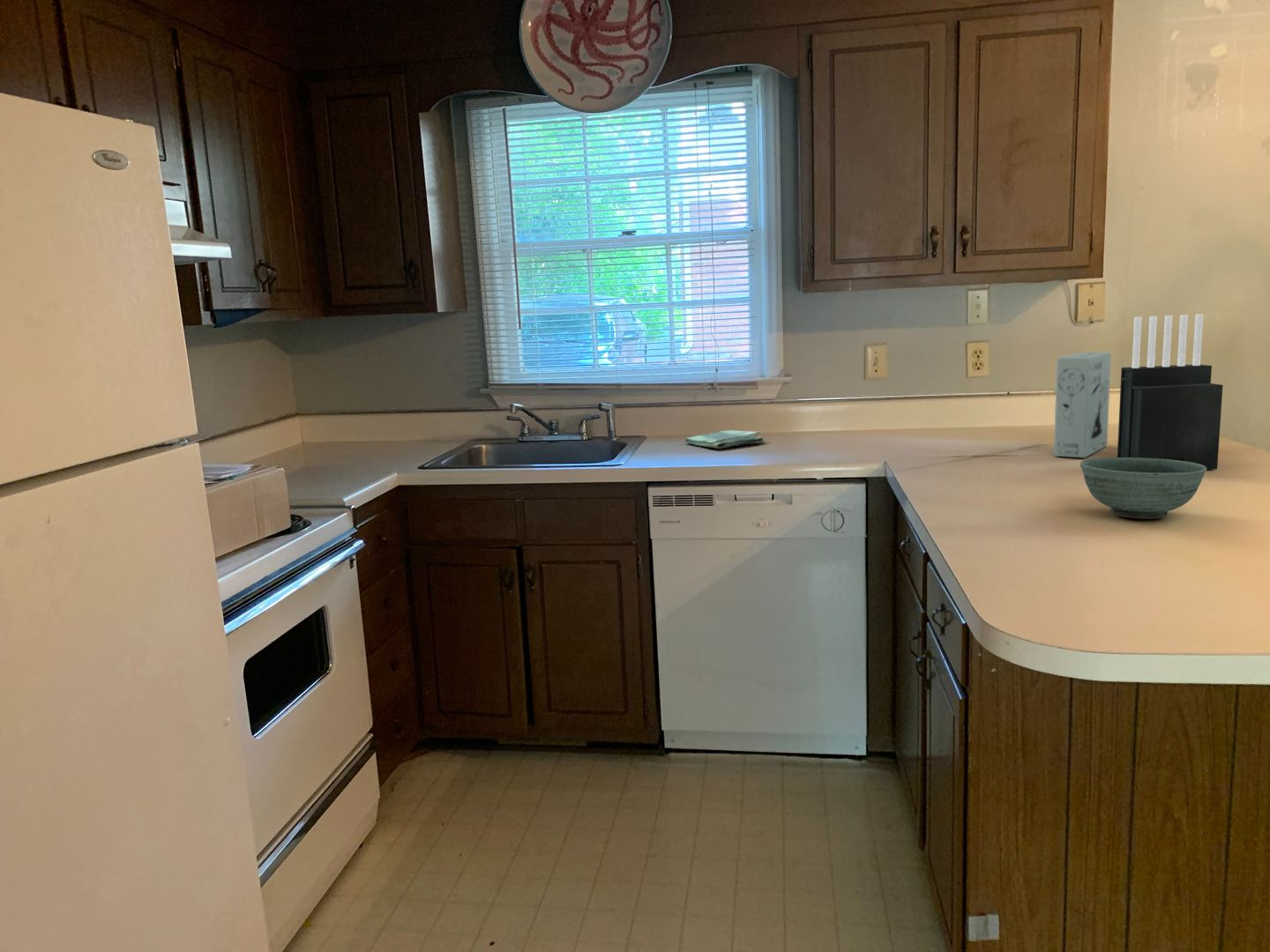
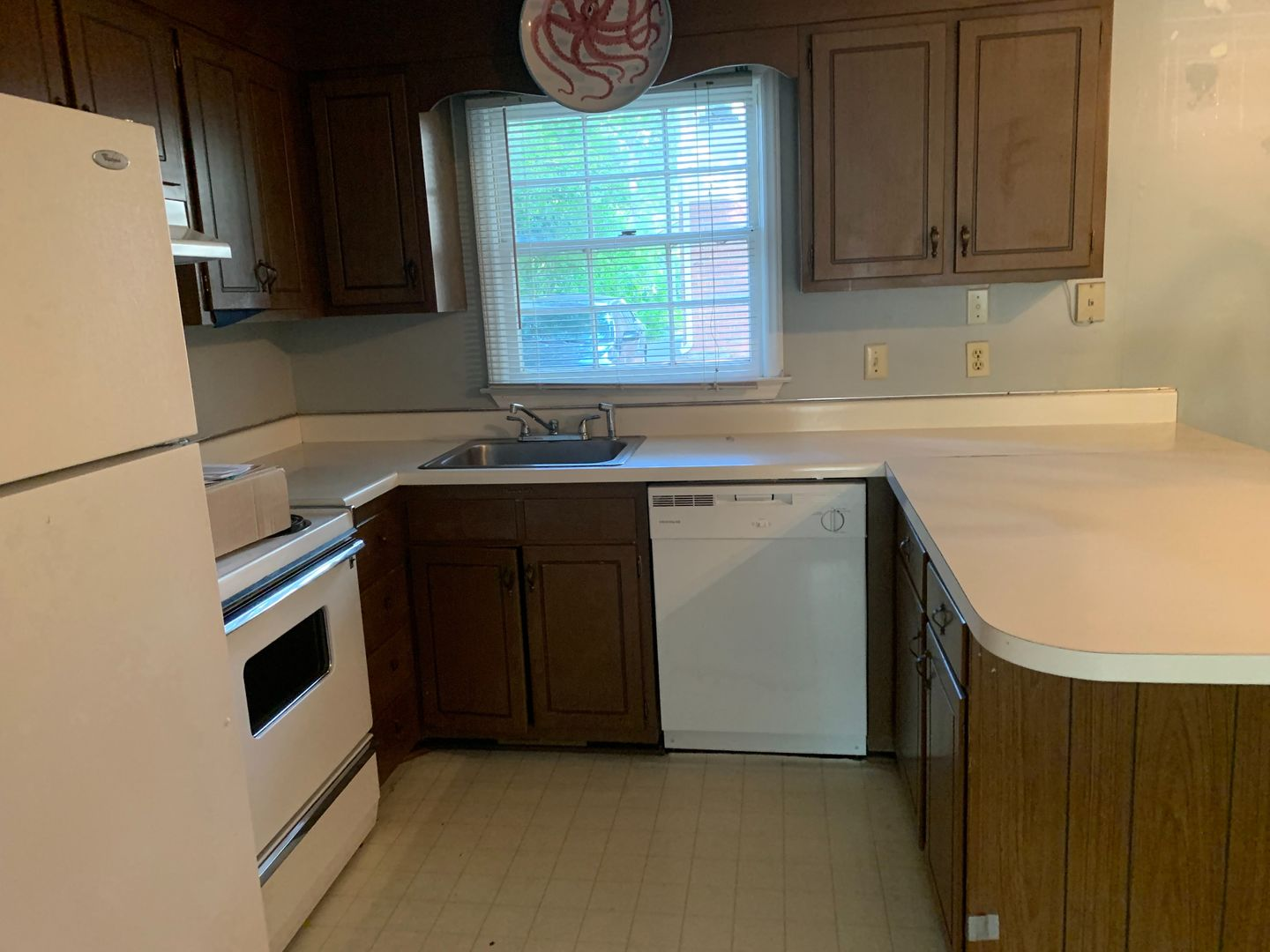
- bowl (1140, 488)
- knife block (1172, 392)
- cereal box (1082, 403)
- dish towel (724, 437)
